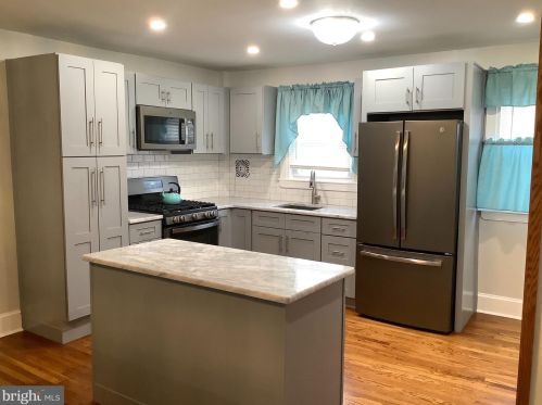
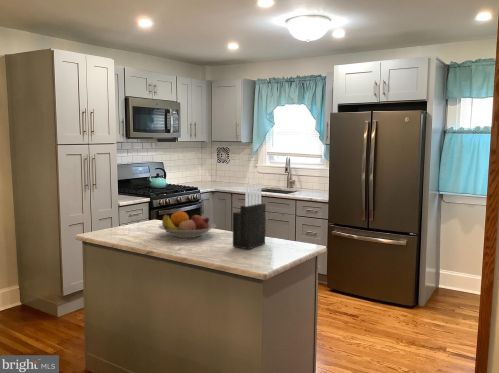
+ knife block (247, 214)
+ fruit bowl (187, 223)
